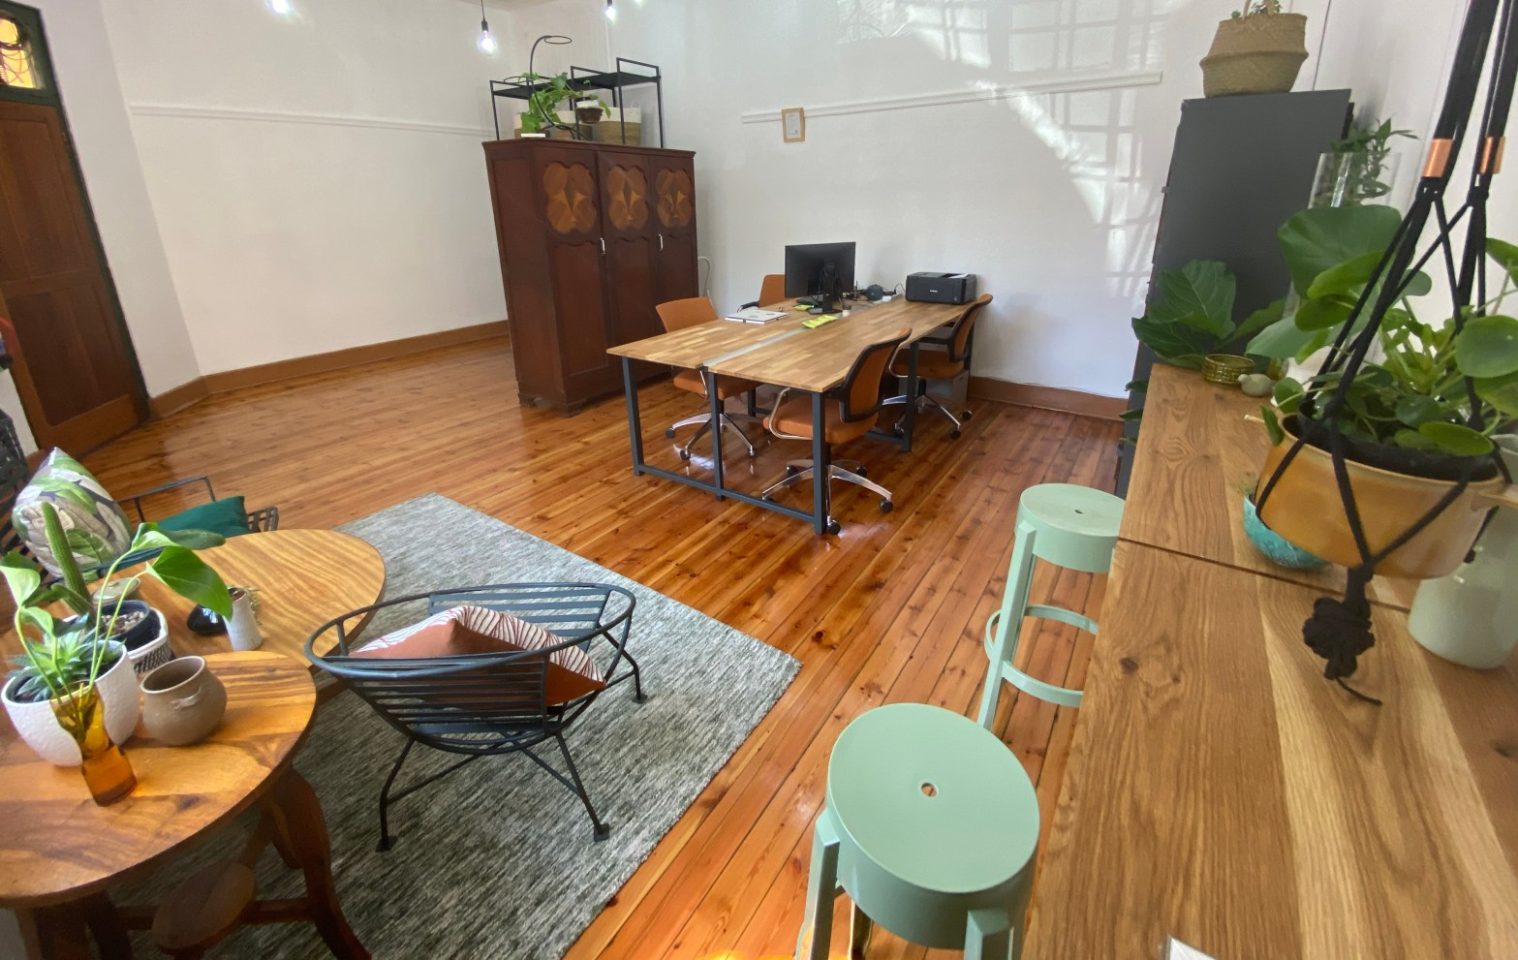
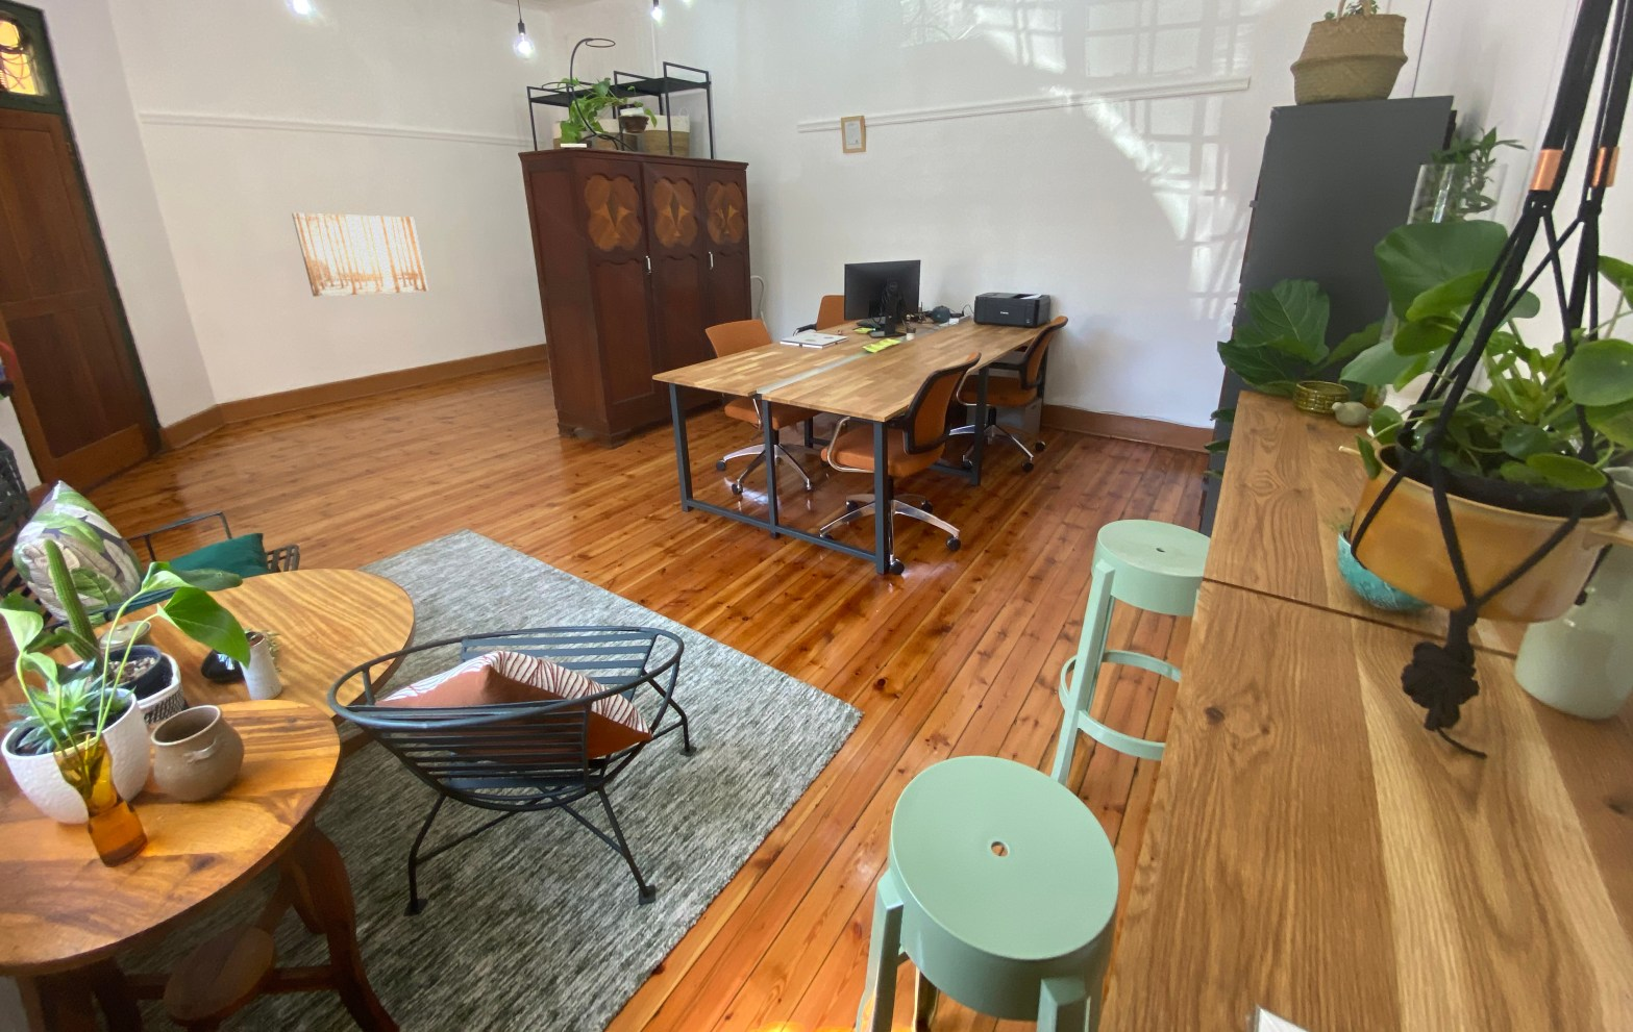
+ wall art (365, 256)
